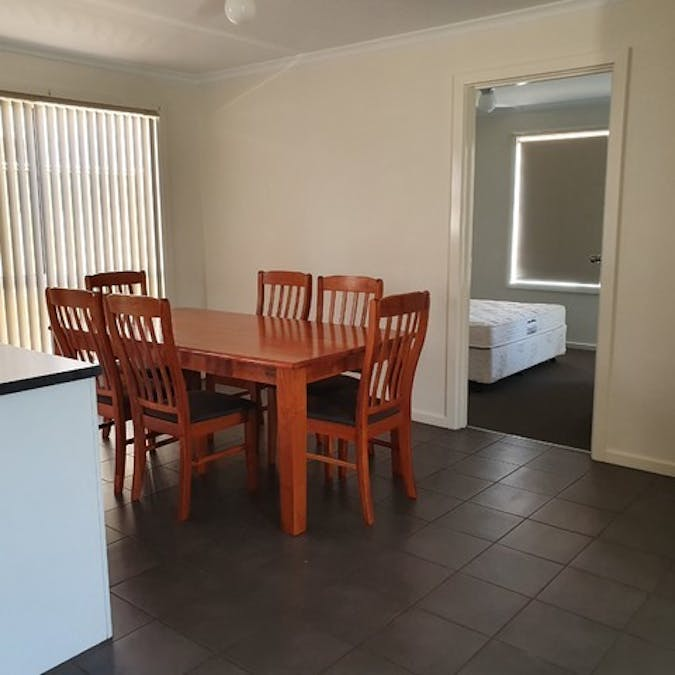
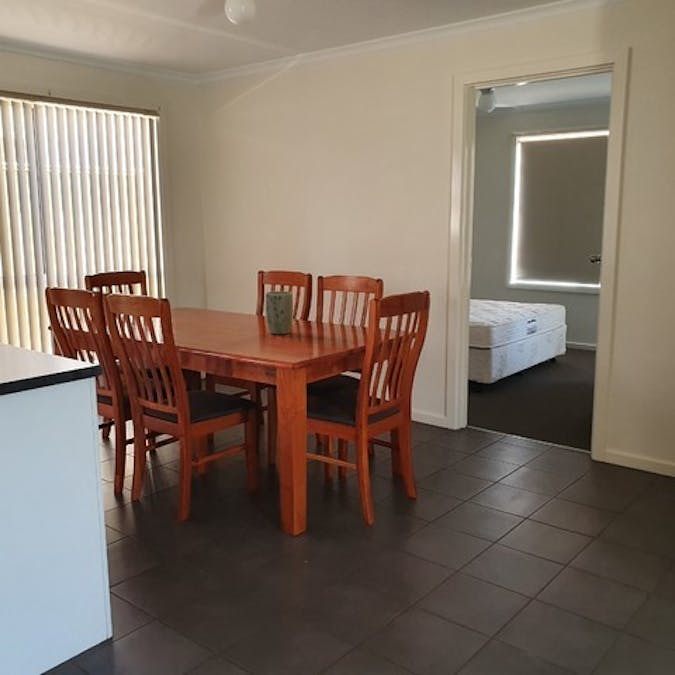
+ plant pot (279, 312)
